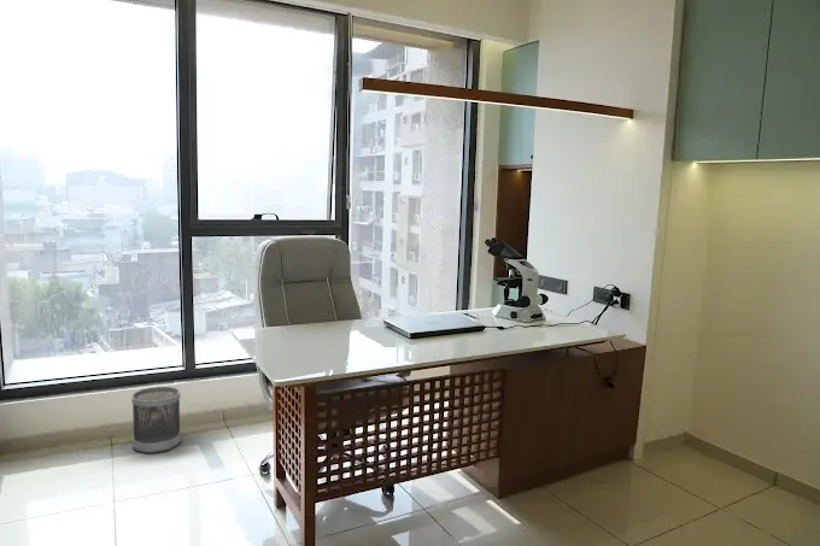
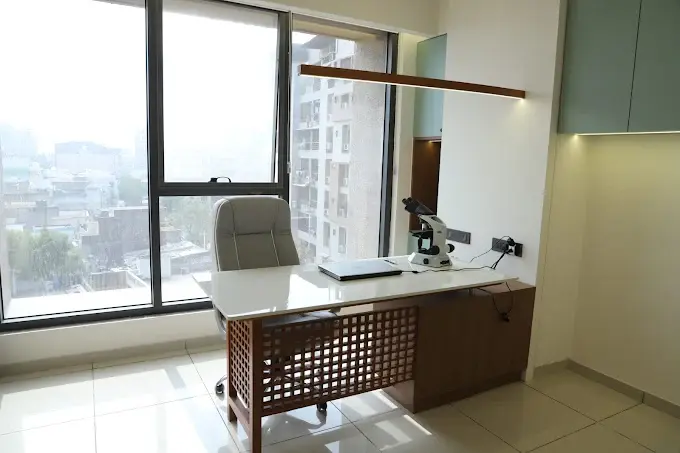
- wastebasket (156, 418)
